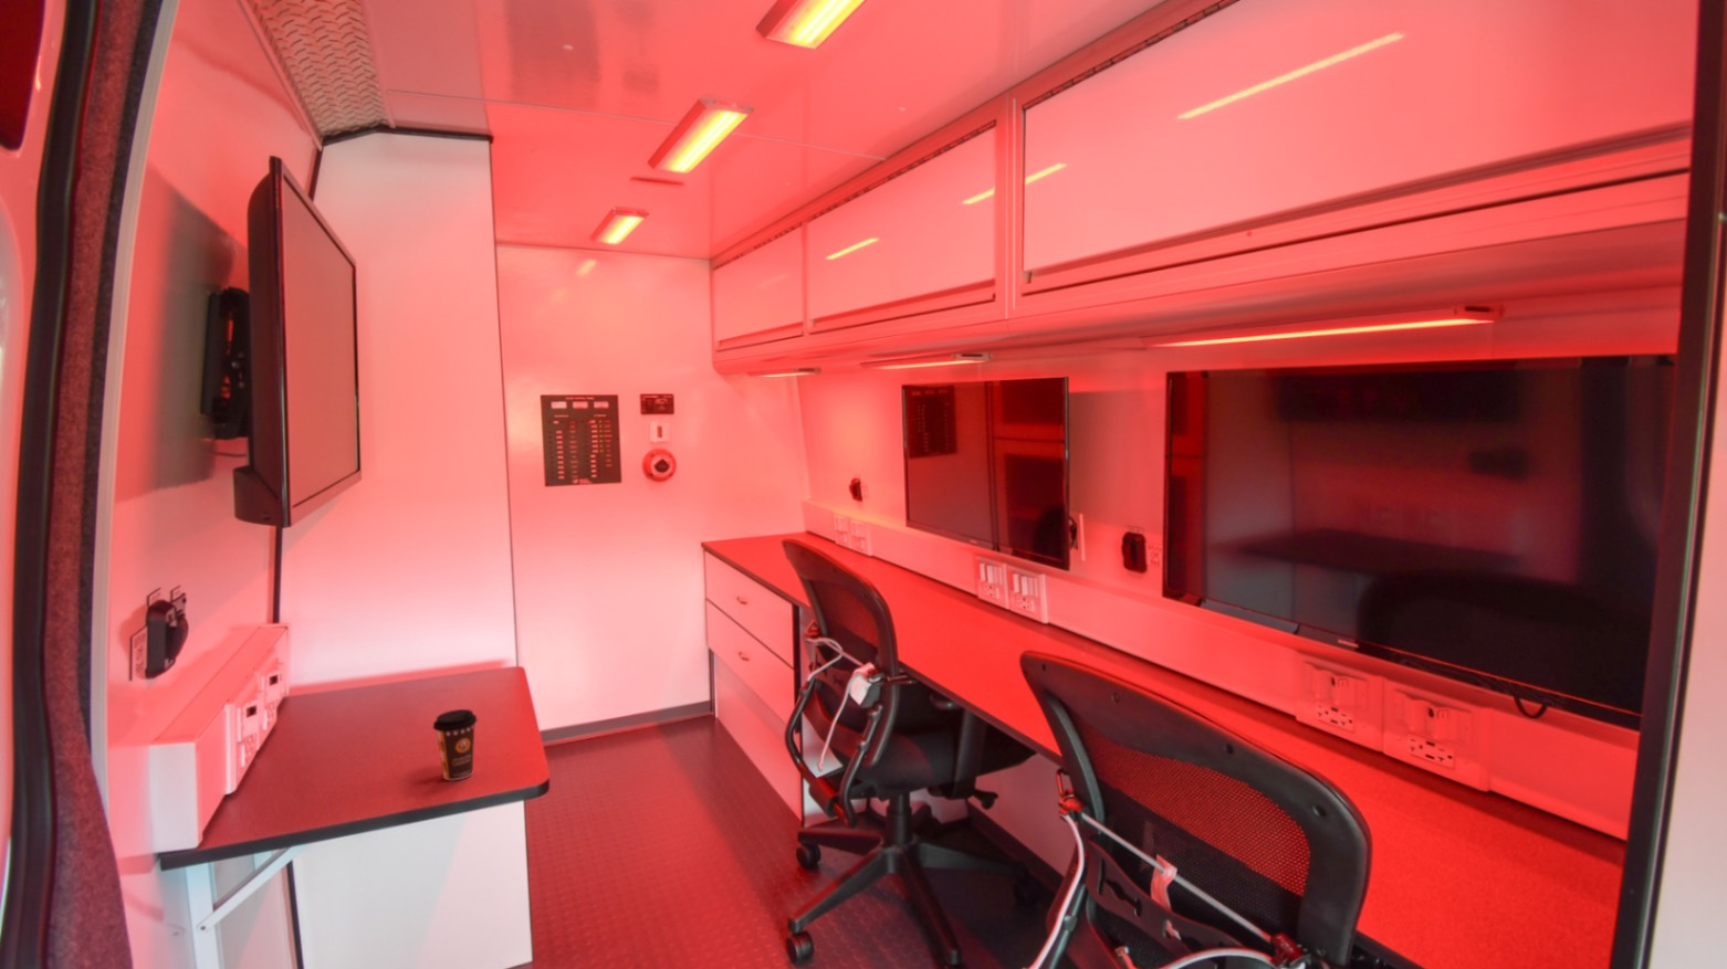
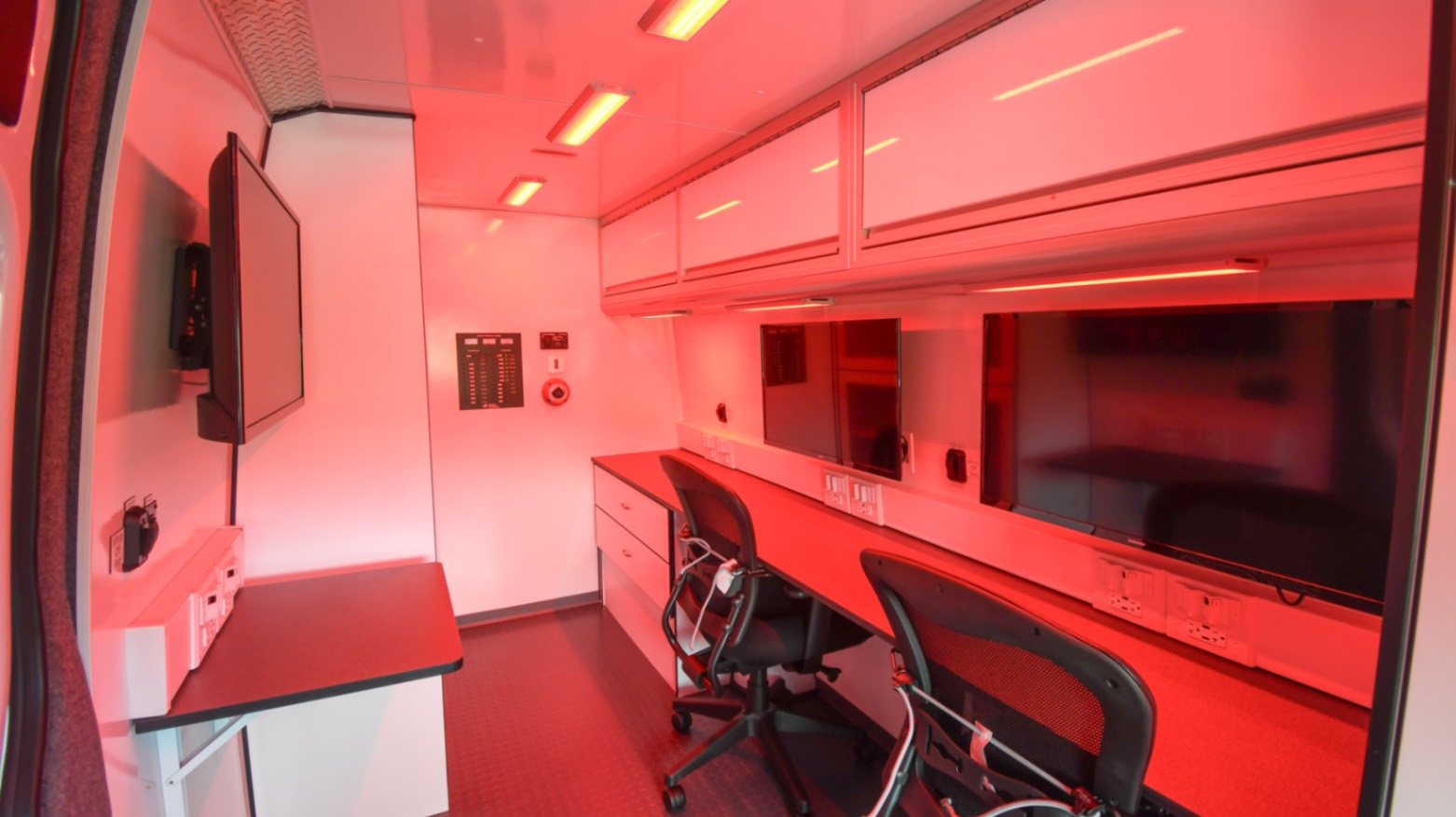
- coffee cup (455, 745)
